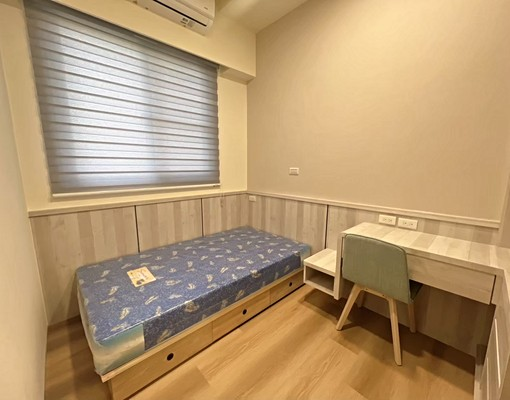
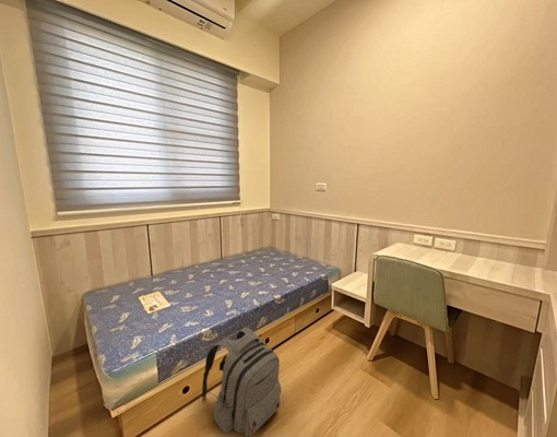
+ backpack (245, 370)
